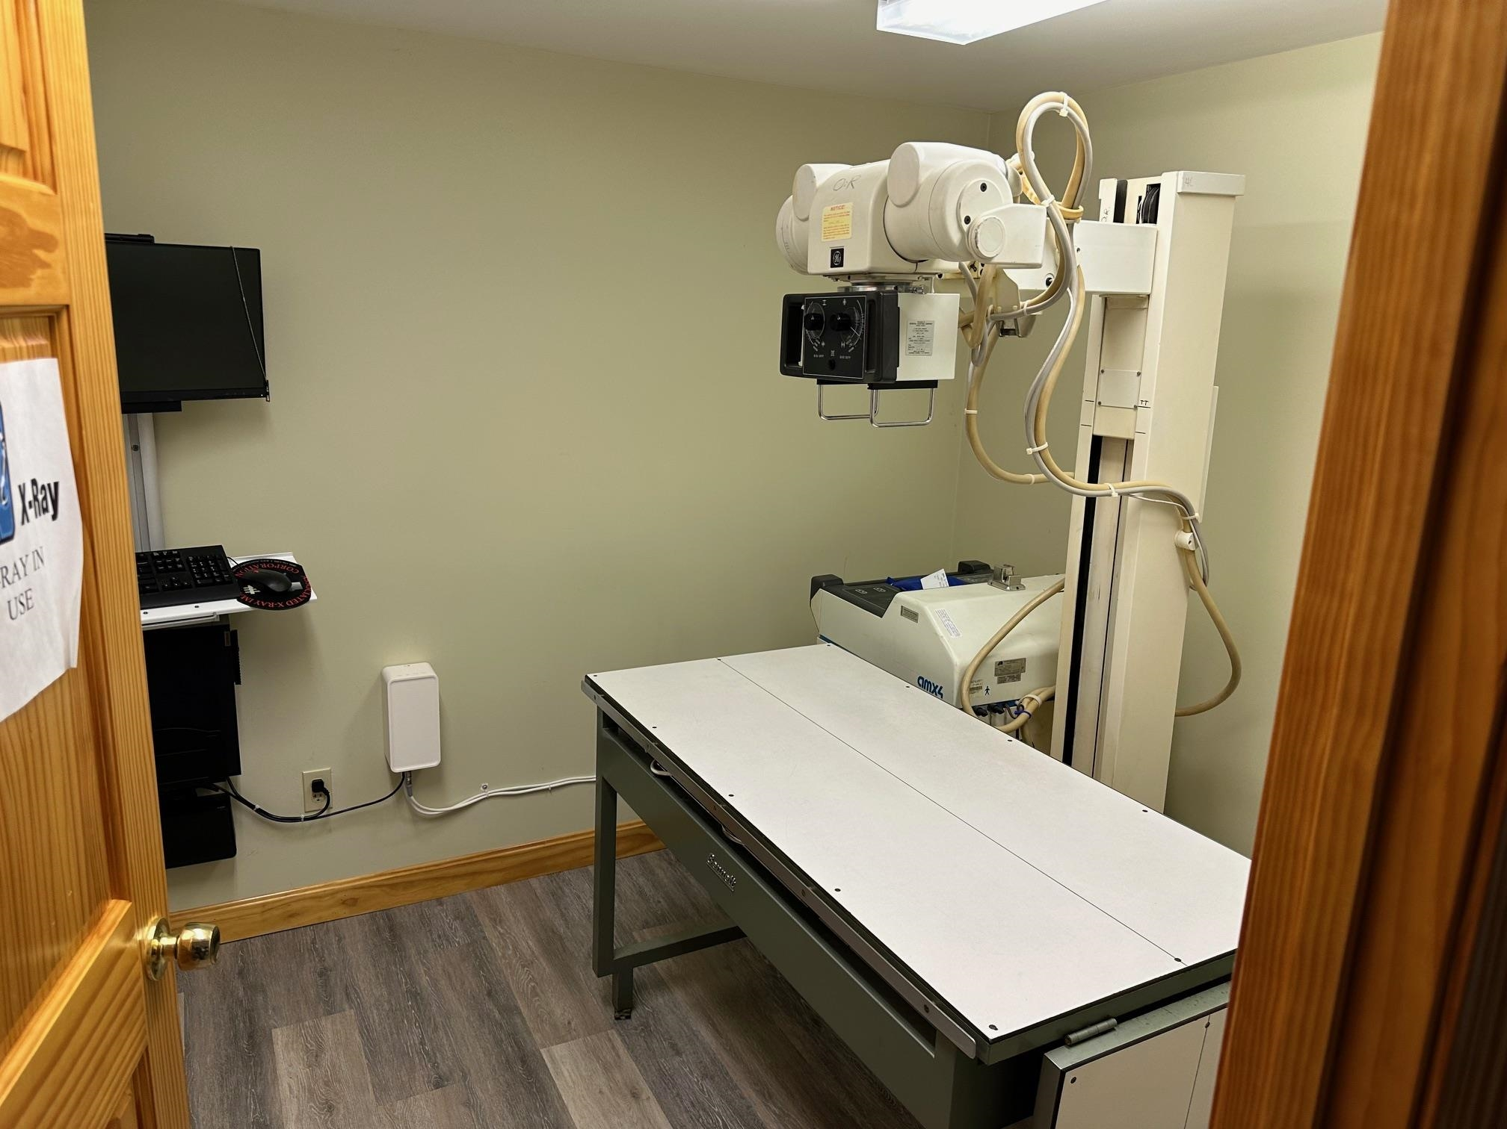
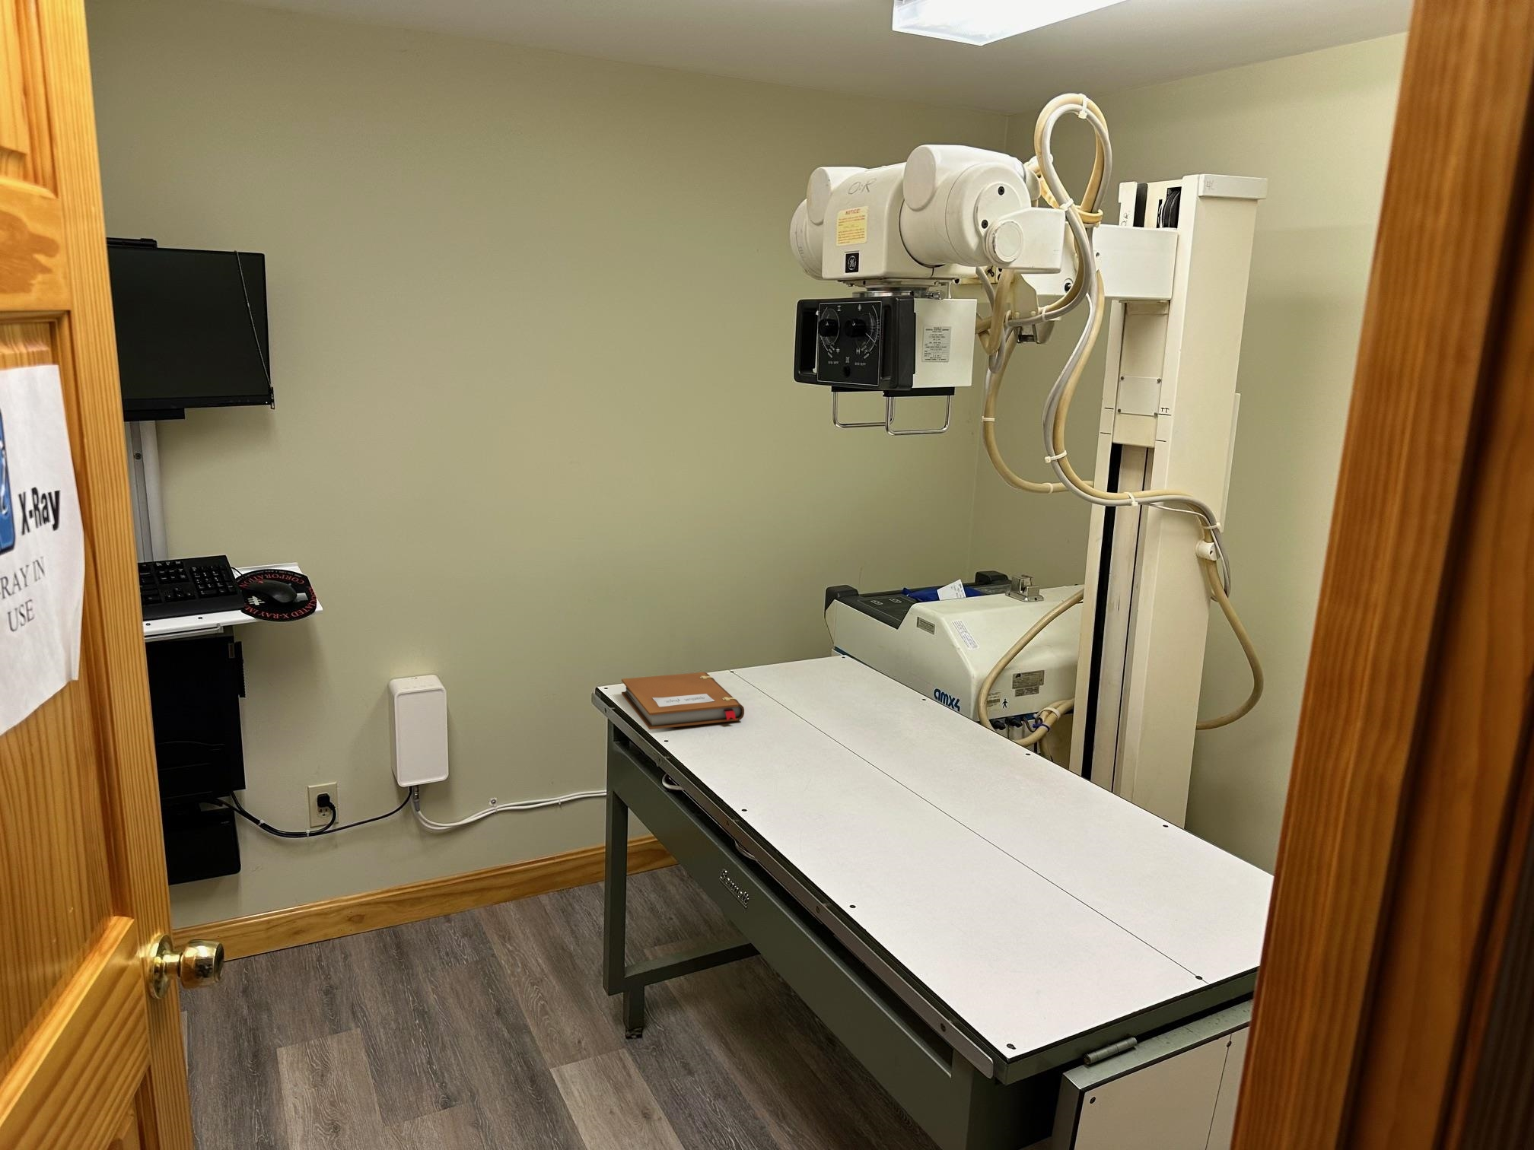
+ notebook (681, 699)
